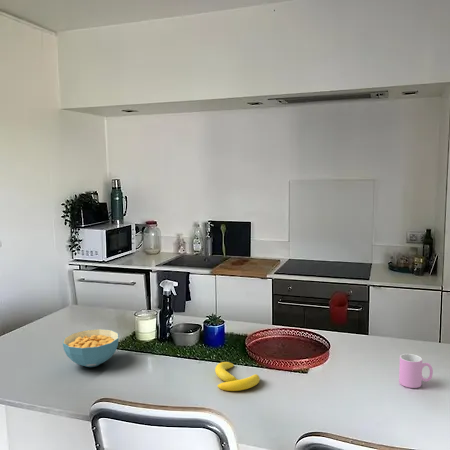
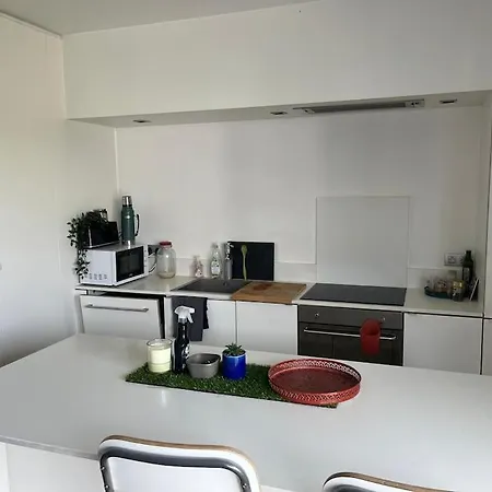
- cup (415, 371)
- banana (233, 376)
- cereal bowl (91, 351)
